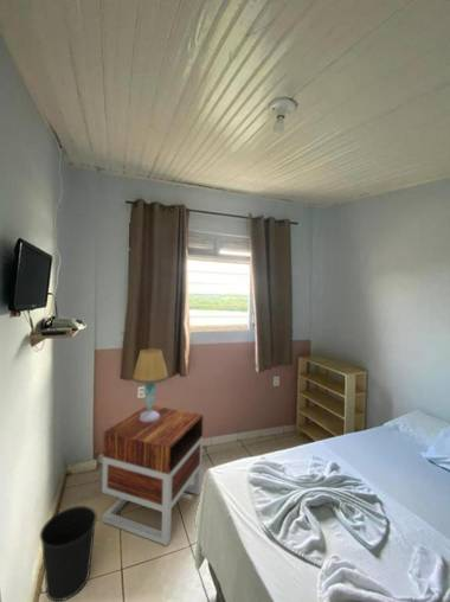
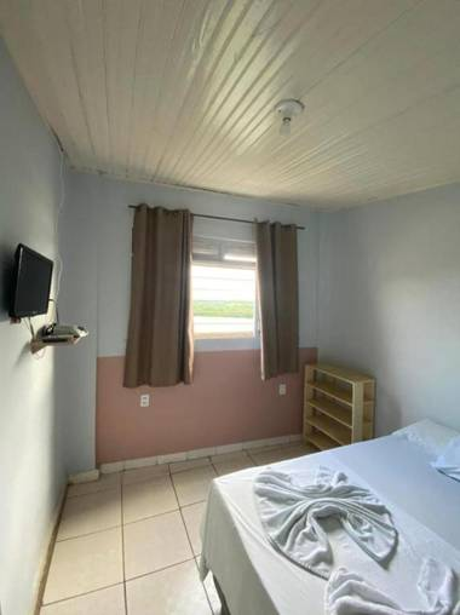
- table lamp (149, 383)
- wastebasket (69, 552)
- nightstand (154, 463)
